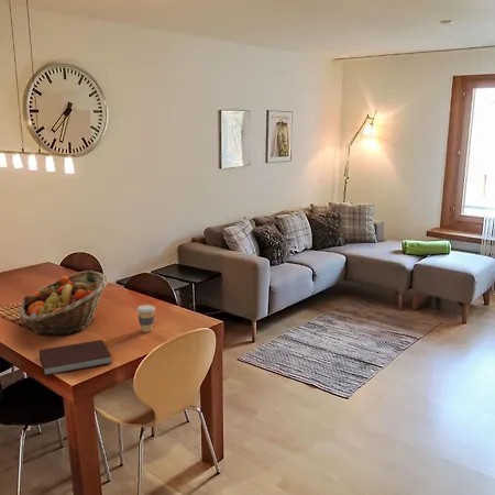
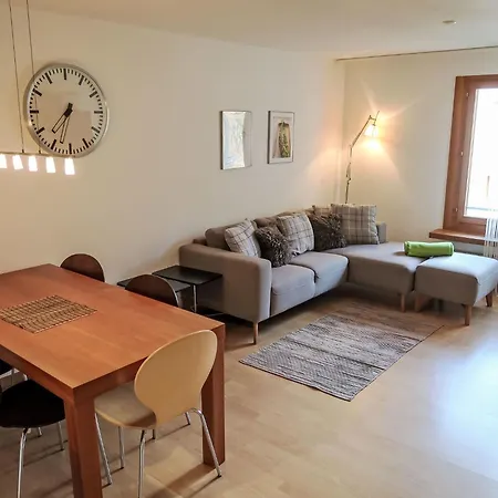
- notebook (75, 356)
- fruit basket (65, 300)
- coffee cup (146, 318)
